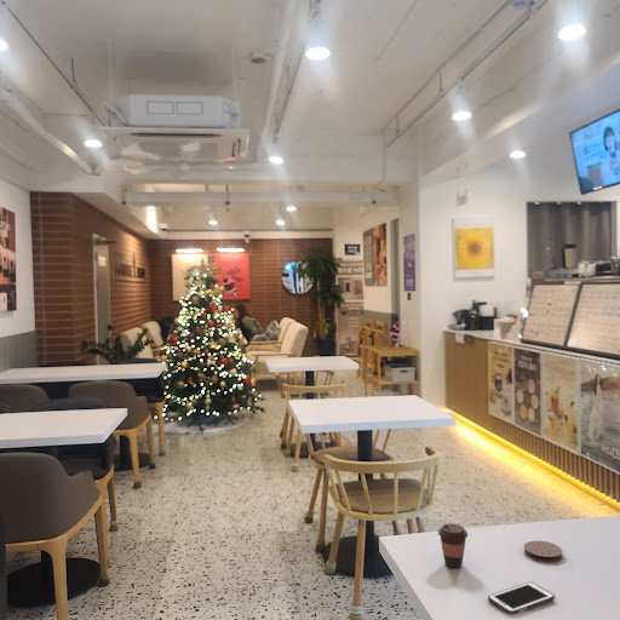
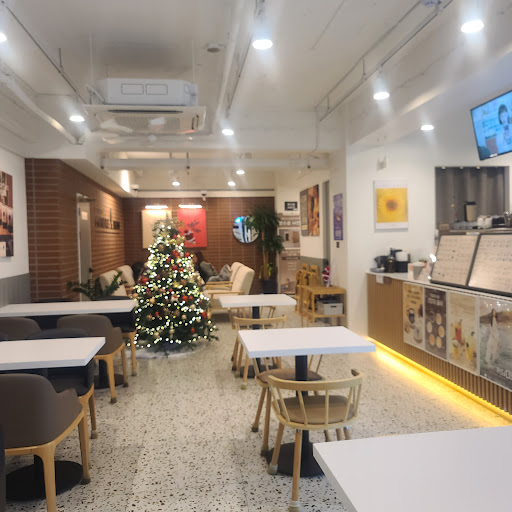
- coaster (542, 550)
- cell phone (521, 597)
- coffee cup (453, 546)
